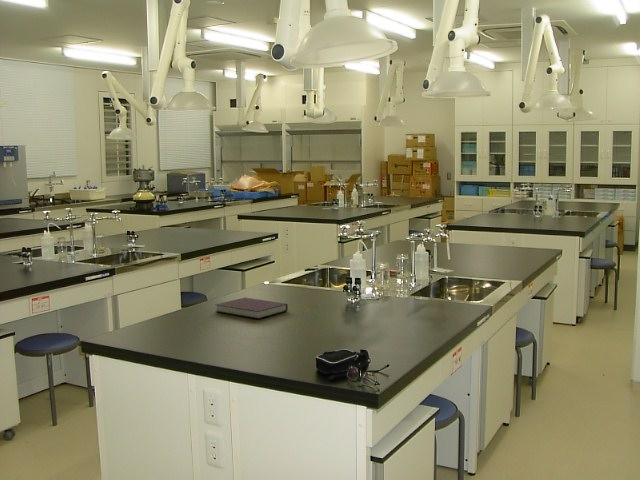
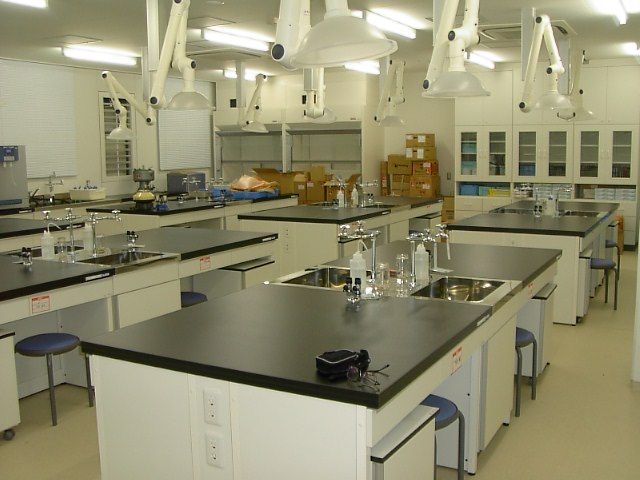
- notebook (251, 307)
